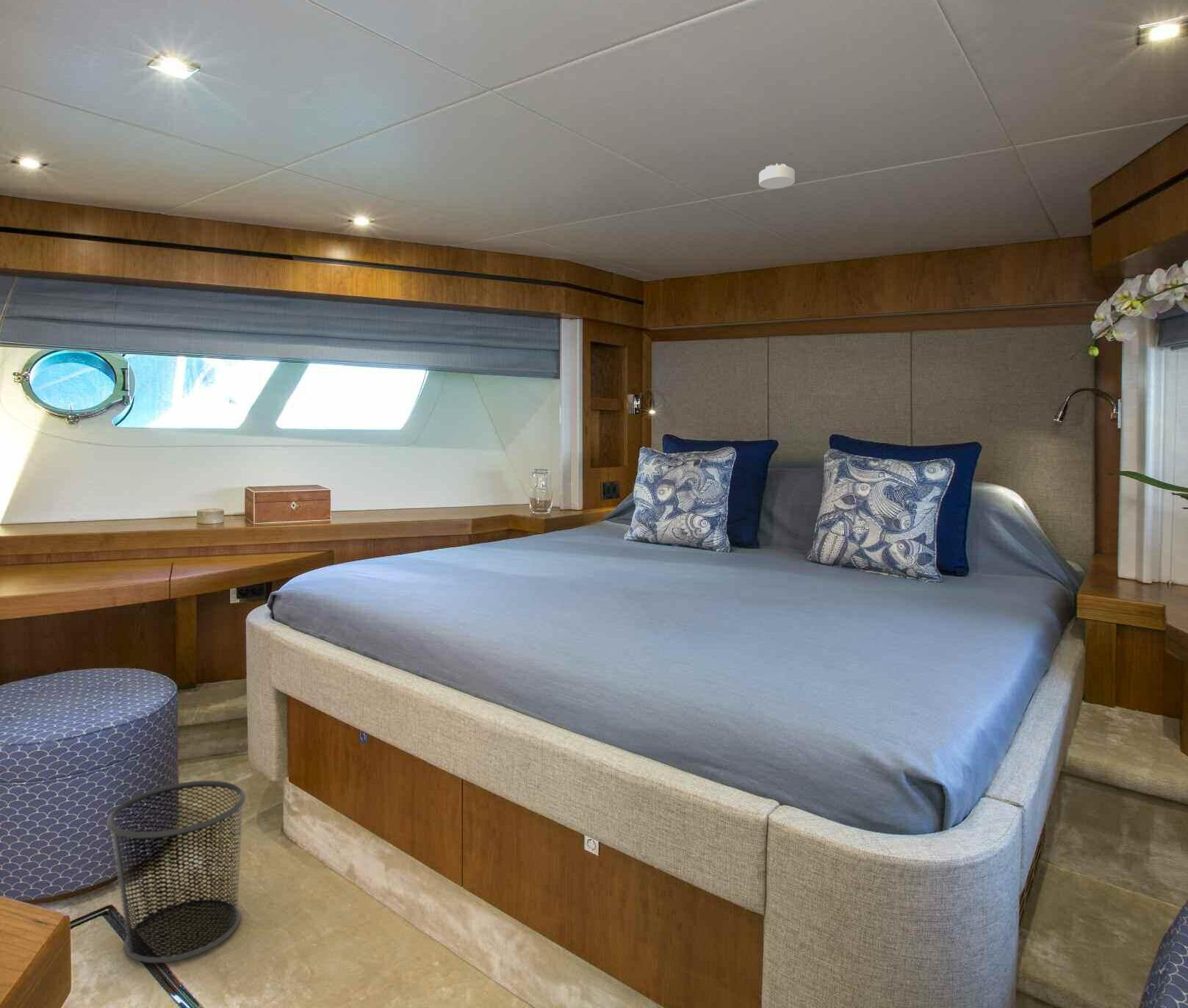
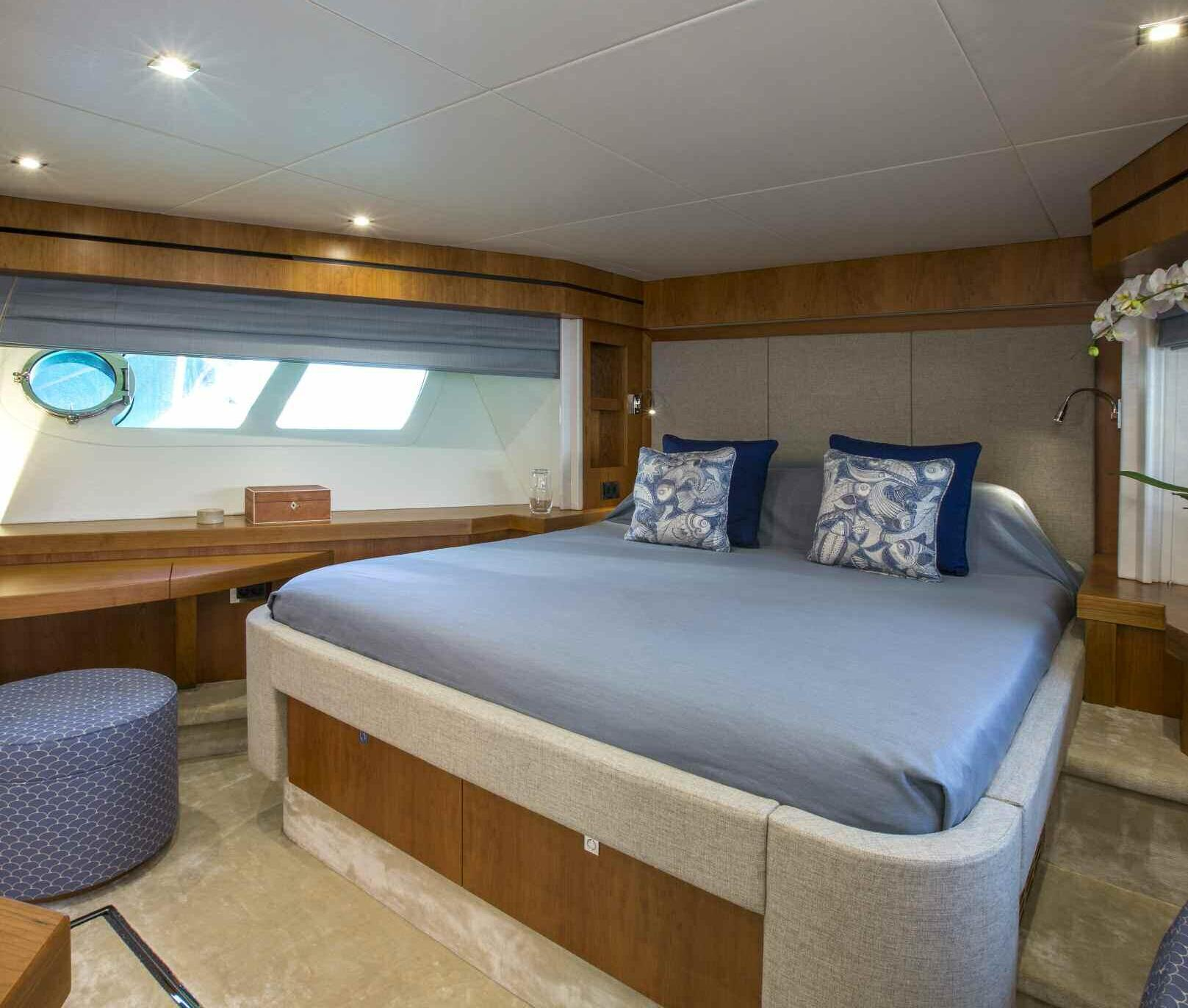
- waste bin (181, 868)
- smoke detector (777, 174)
